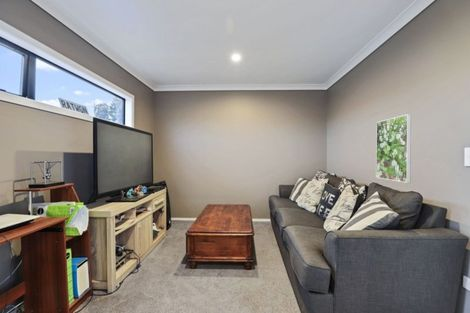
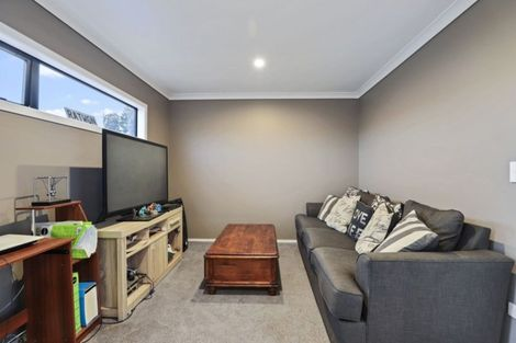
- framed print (391, 149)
